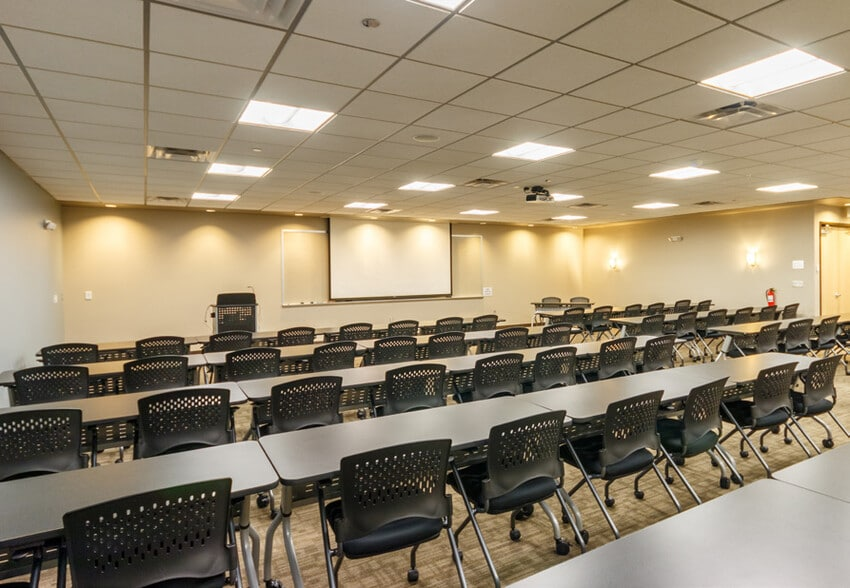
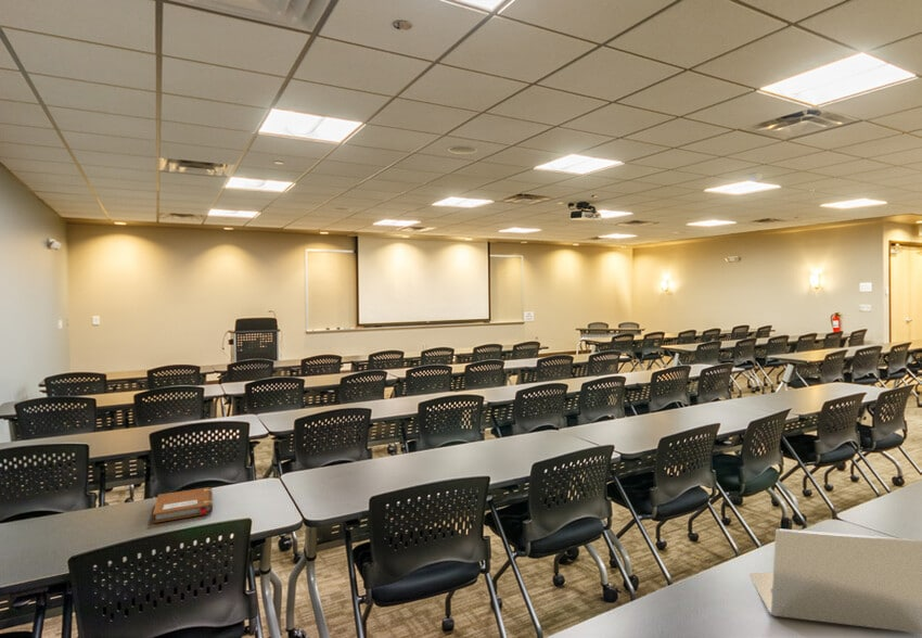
+ notebook (184, 503)
+ laptop (831, 559)
